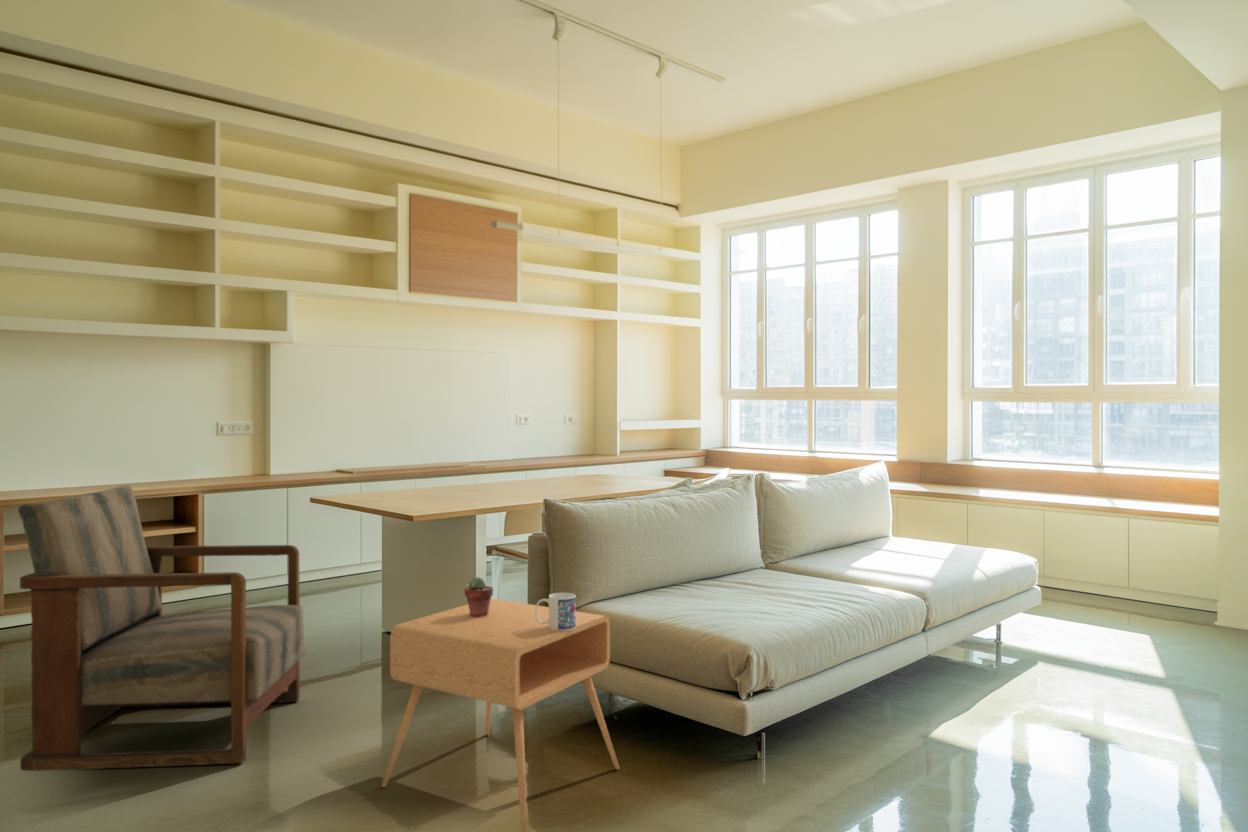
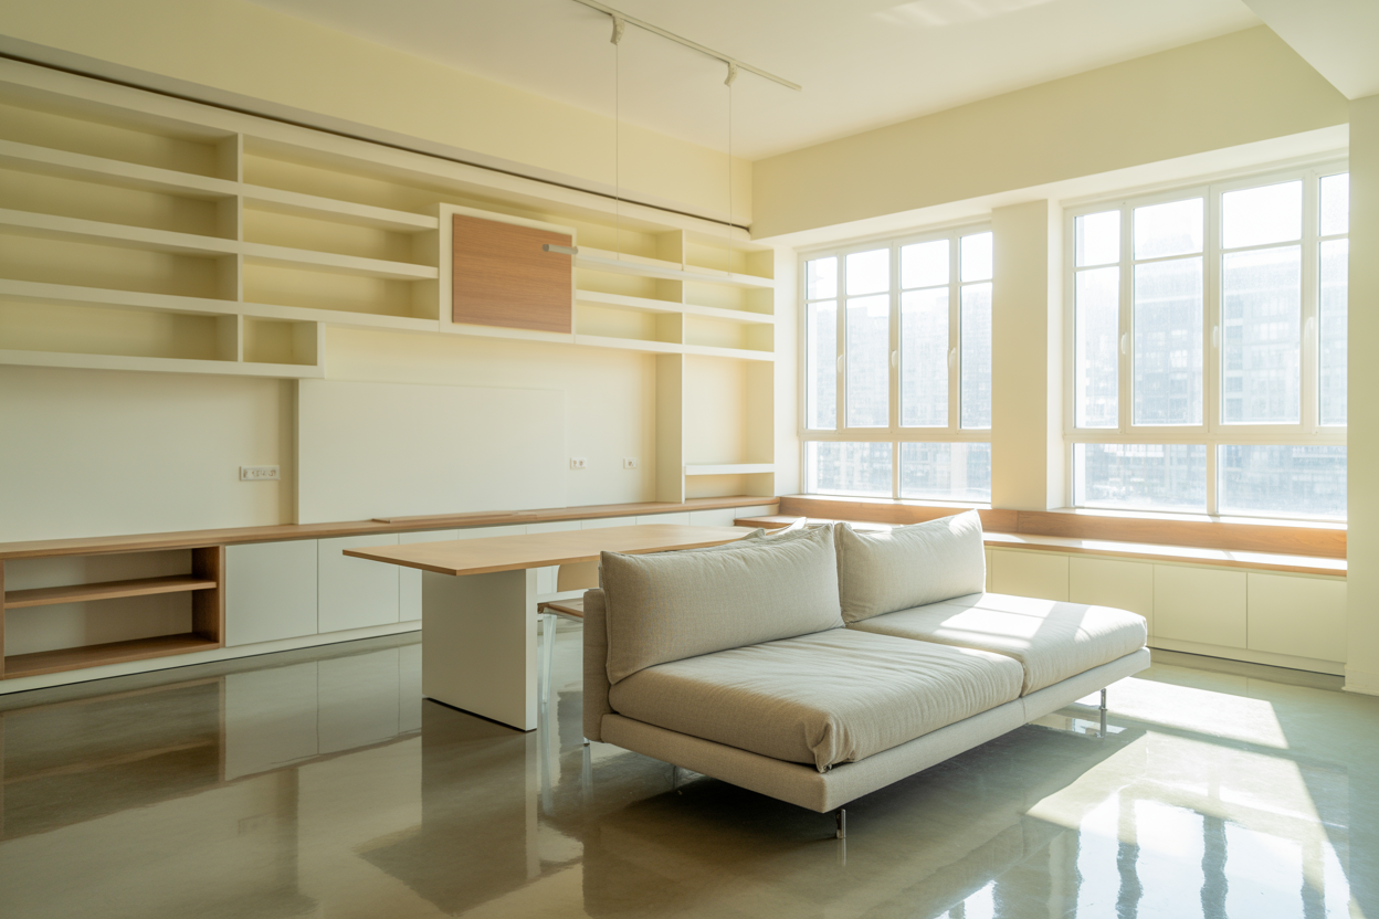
- armchair (176, 614)
- mug (555, 610)
- potted succulent (478, 595)
- side table (503, 698)
